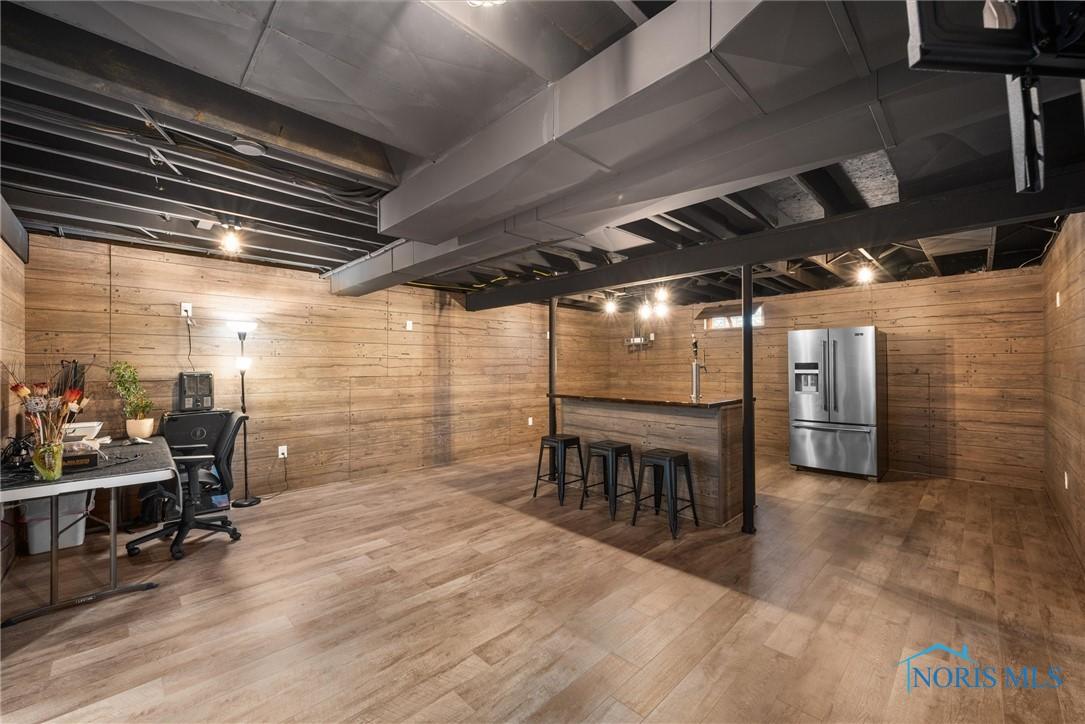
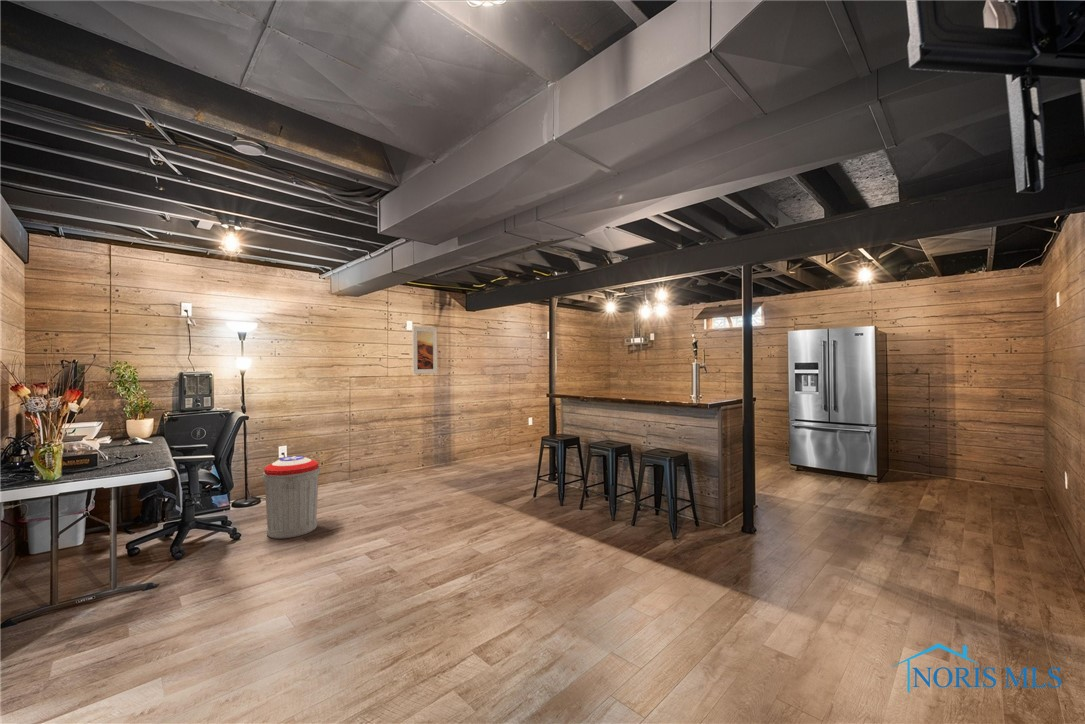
+ trash can (292, 494)
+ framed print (425, 350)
